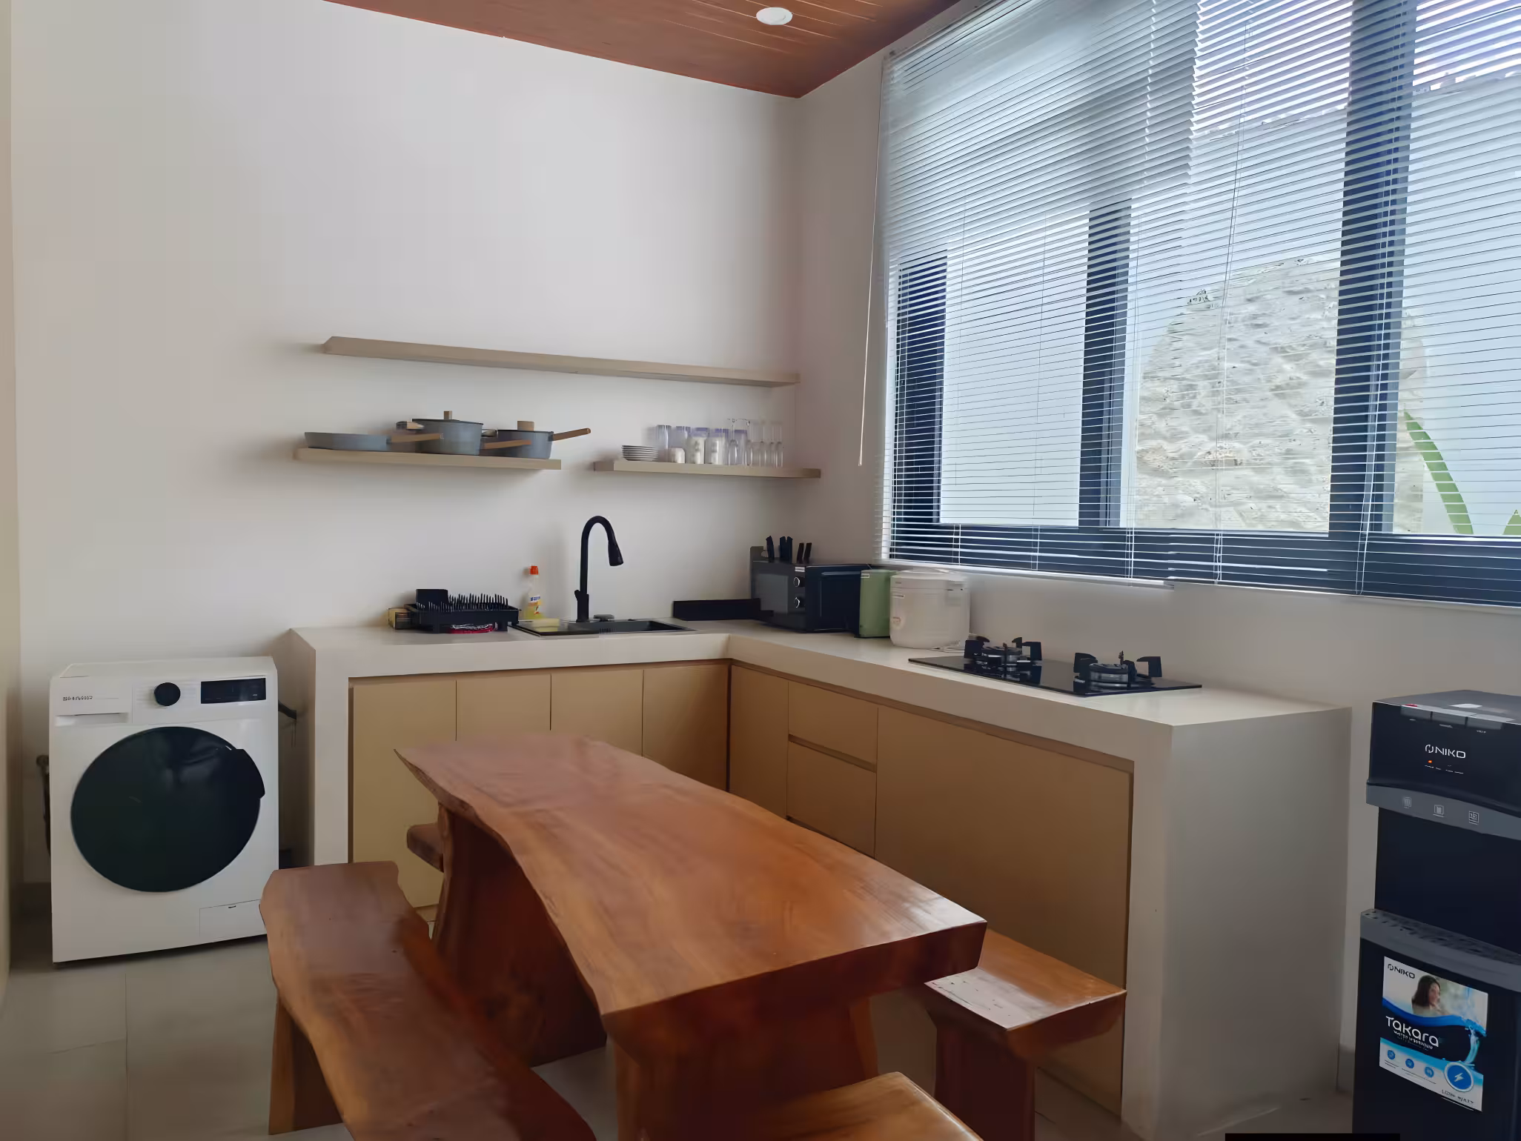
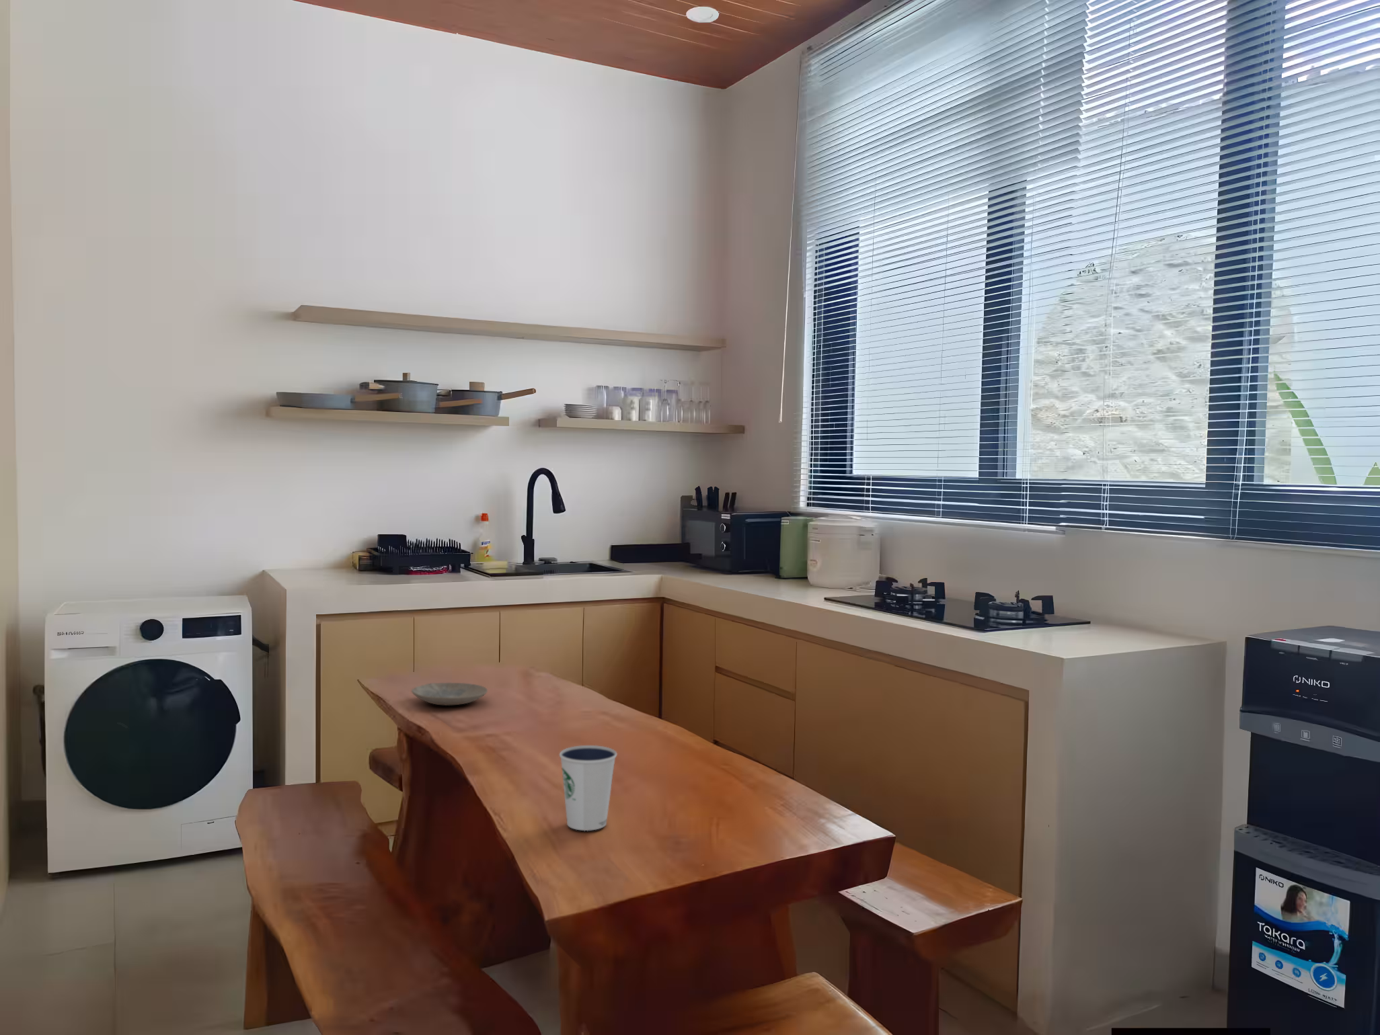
+ plate (449, 696)
+ dixie cup (587, 788)
